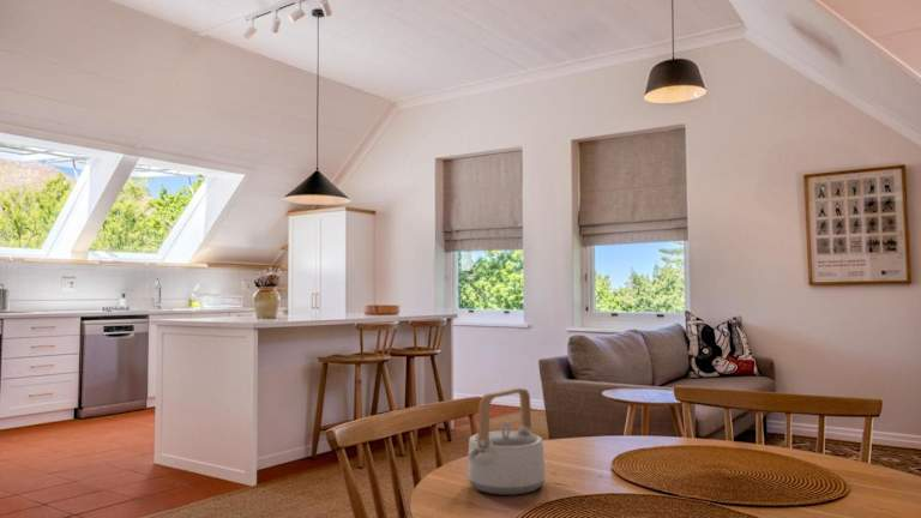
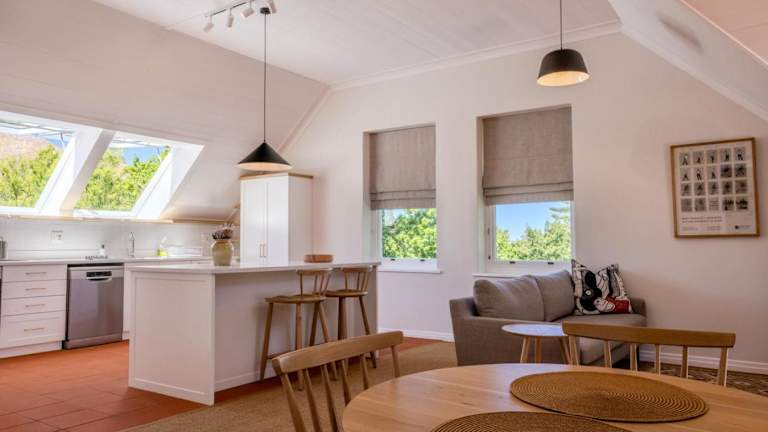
- teapot (501, 439)
